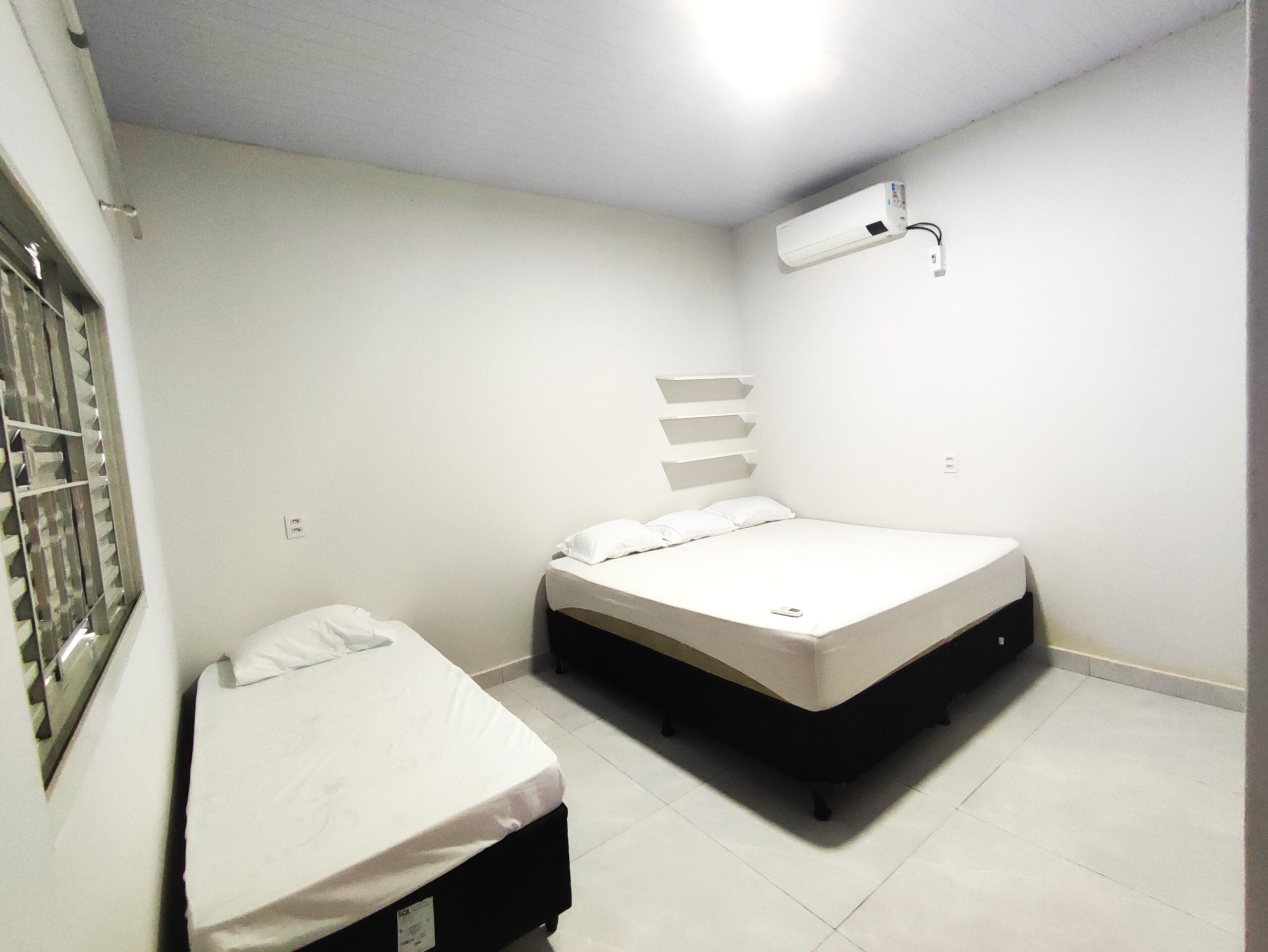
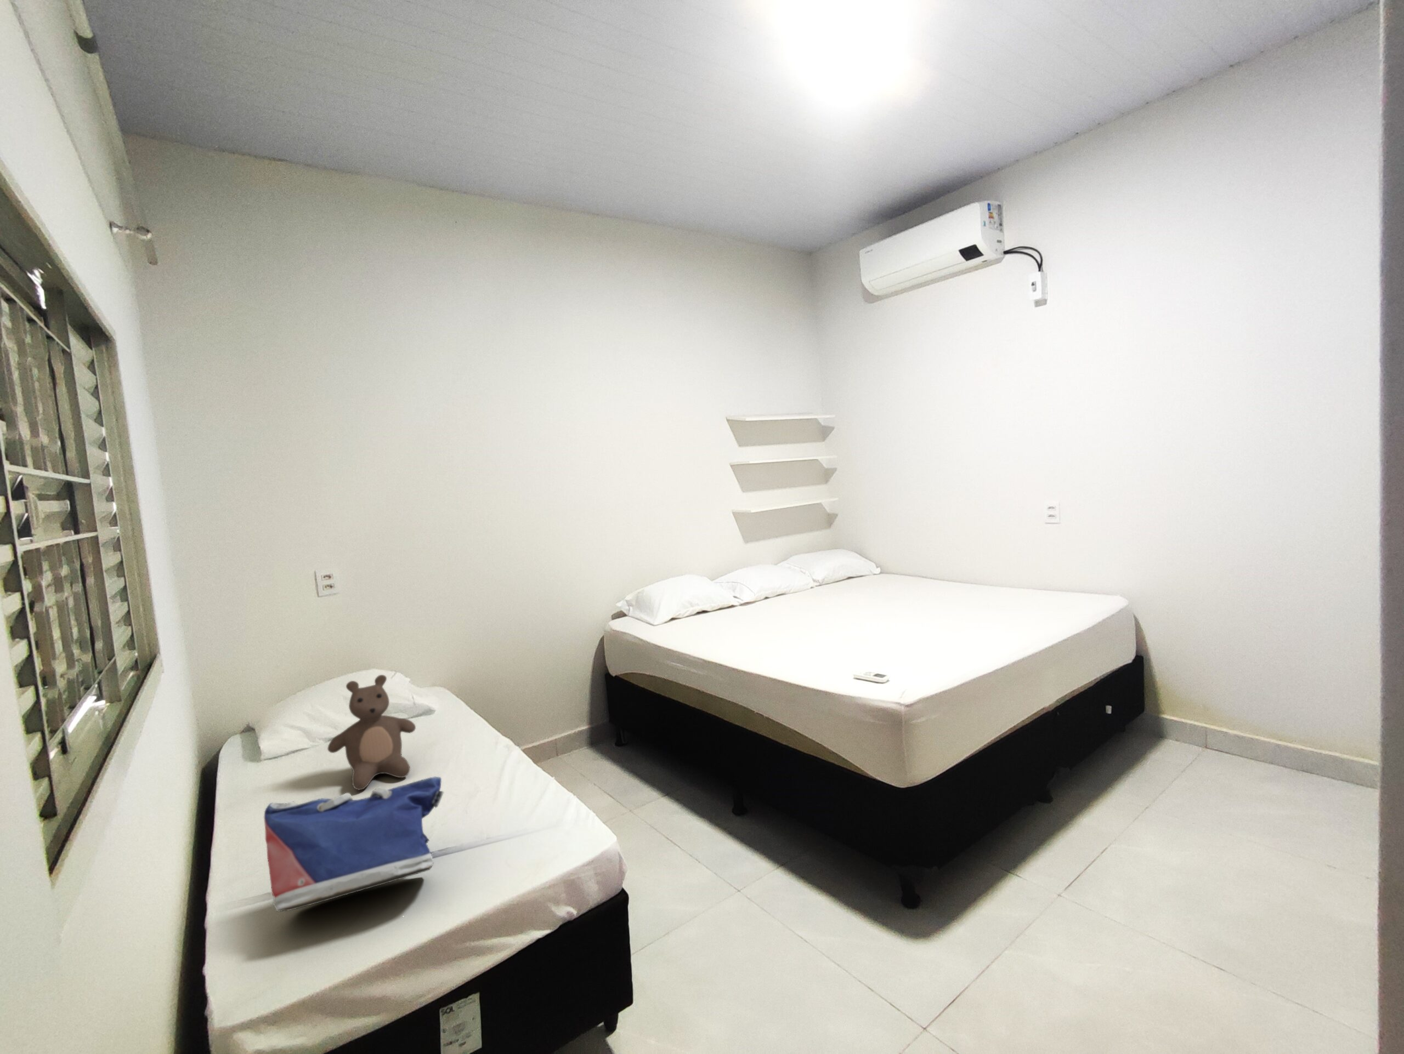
+ tote bag (358, 847)
+ teddy bear (373, 728)
